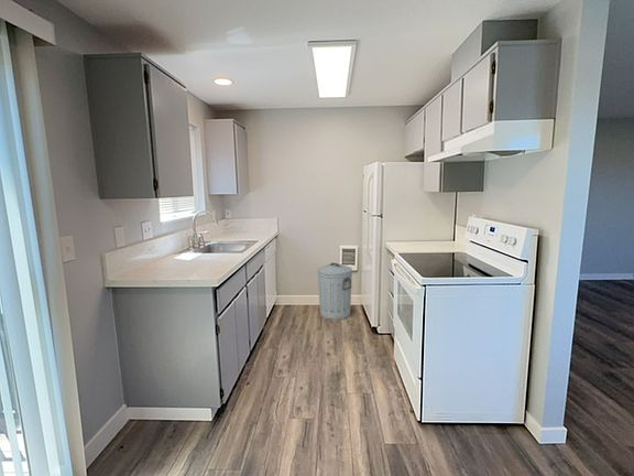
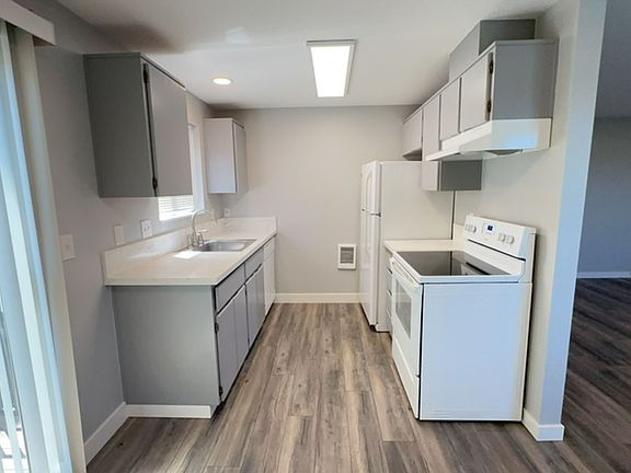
- trash can (335, 288)
